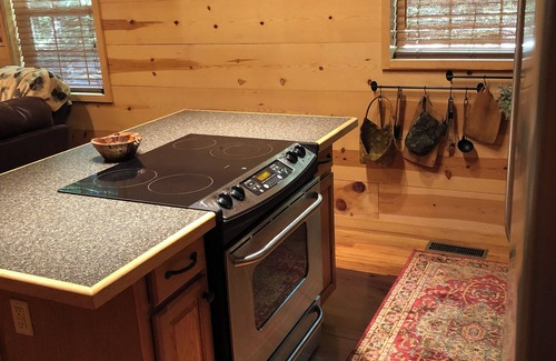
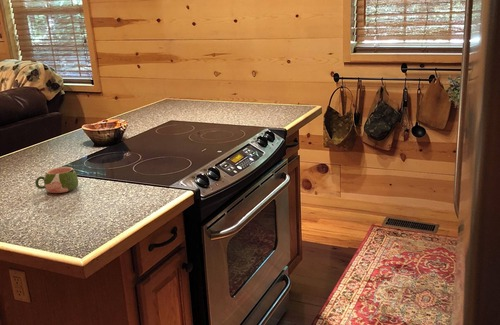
+ mug (56, 180)
